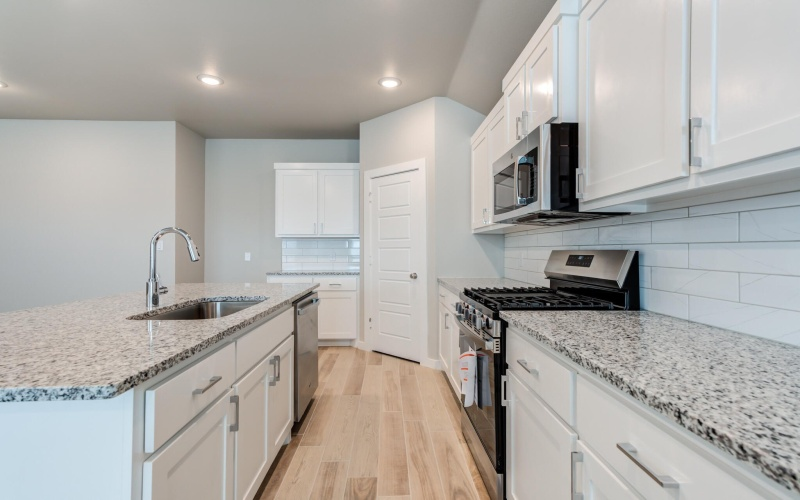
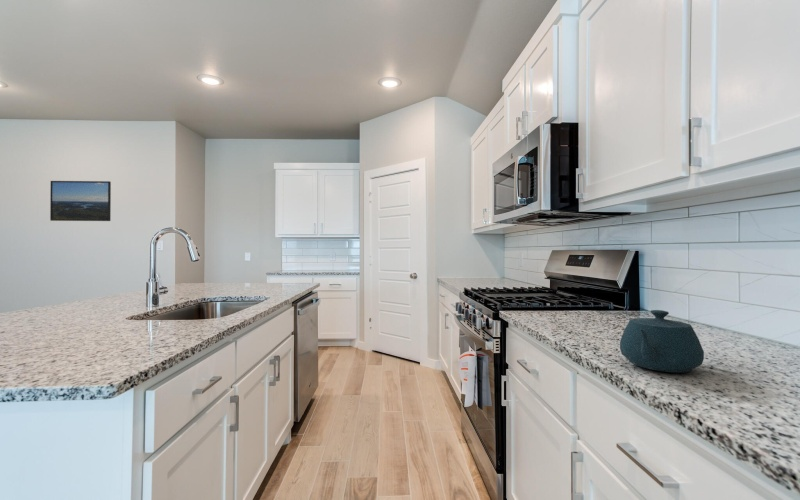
+ teapot (658, 338)
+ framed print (80, 201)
